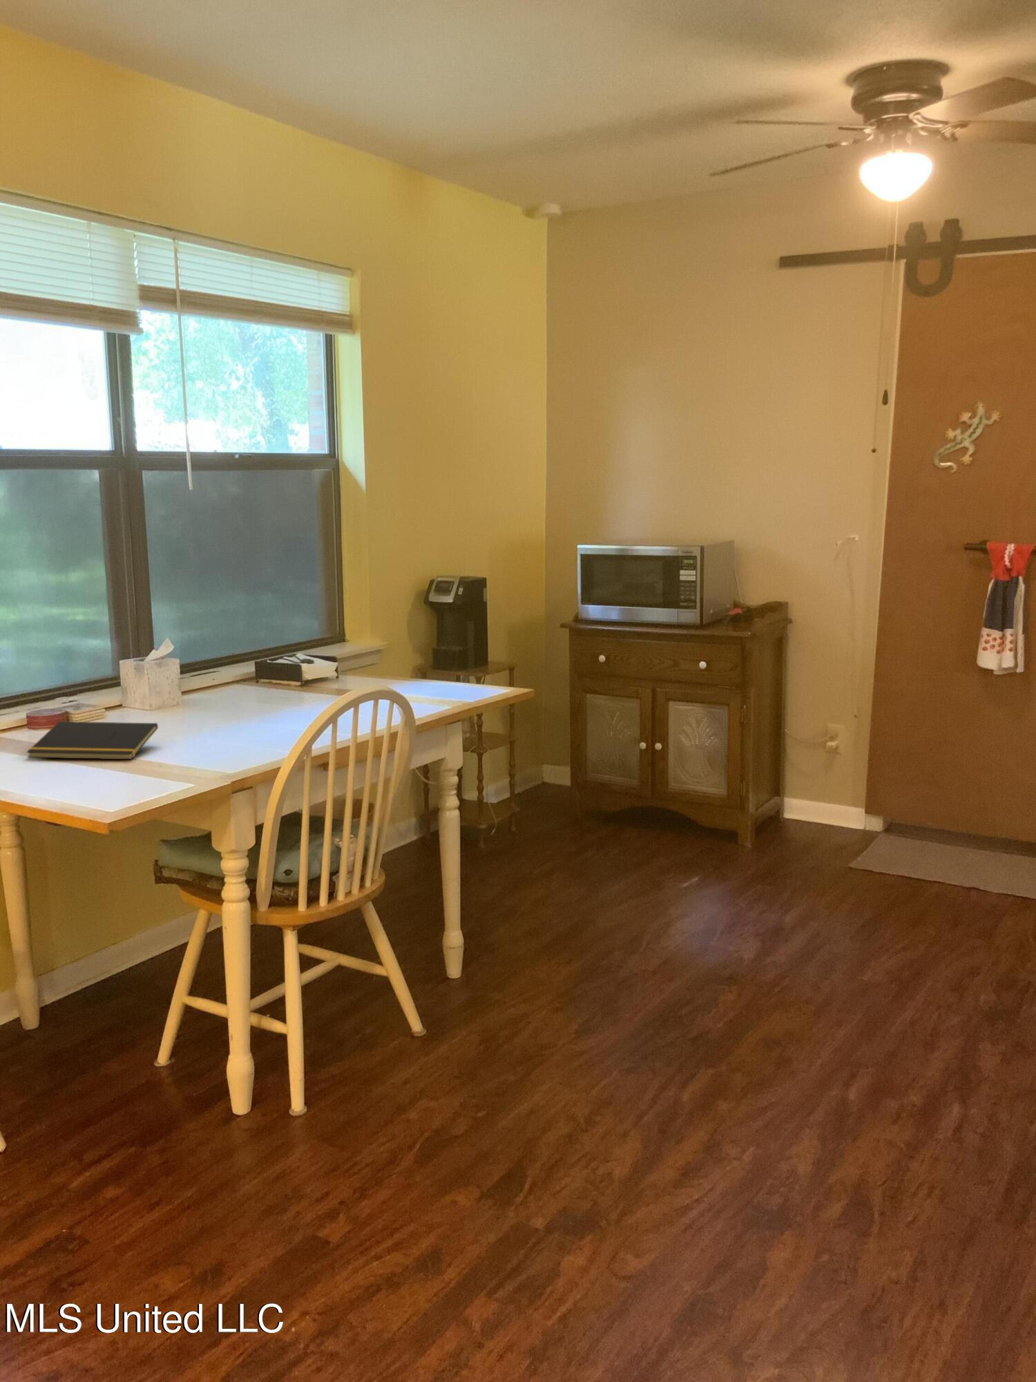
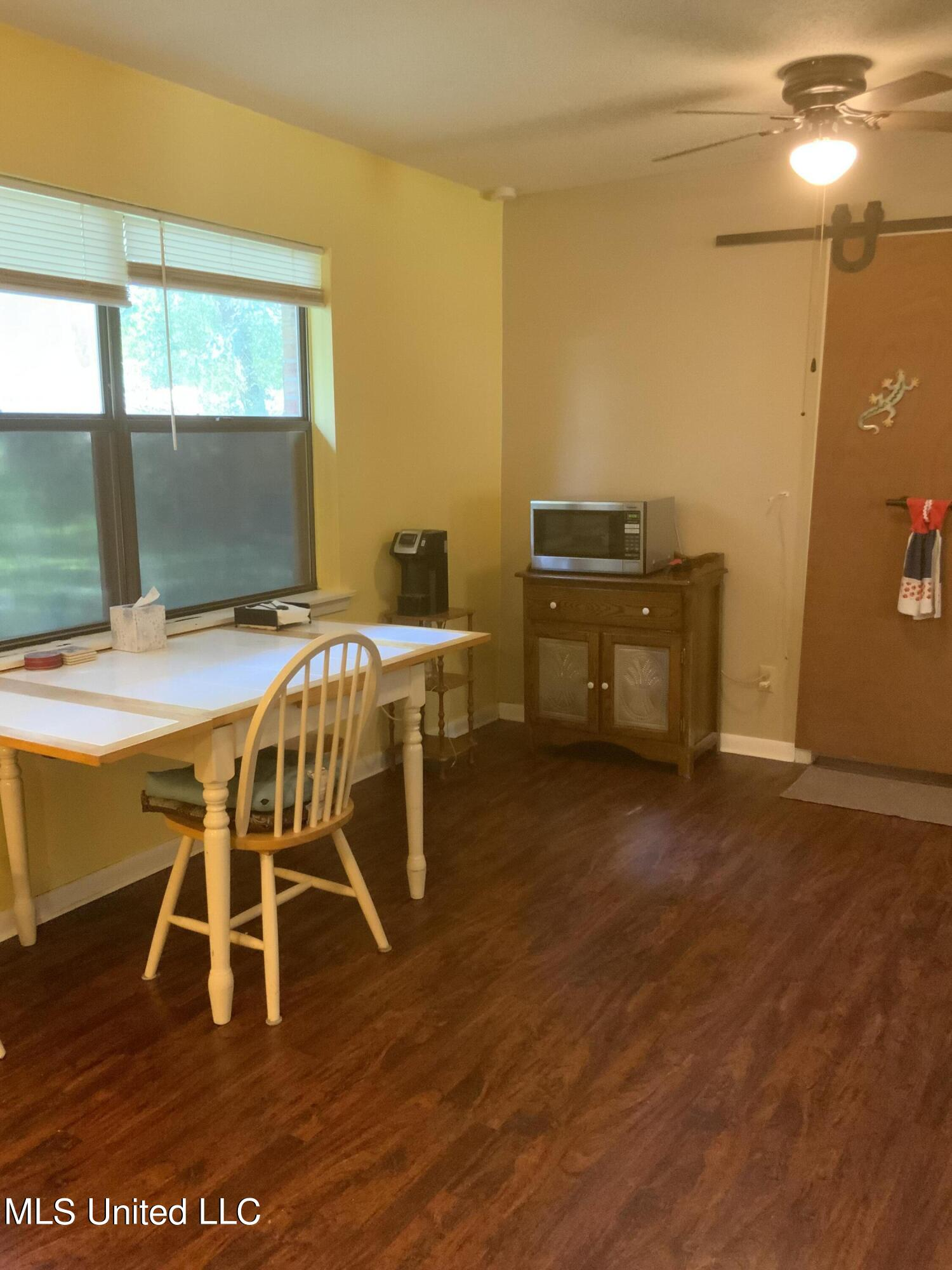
- notepad (94, 739)
